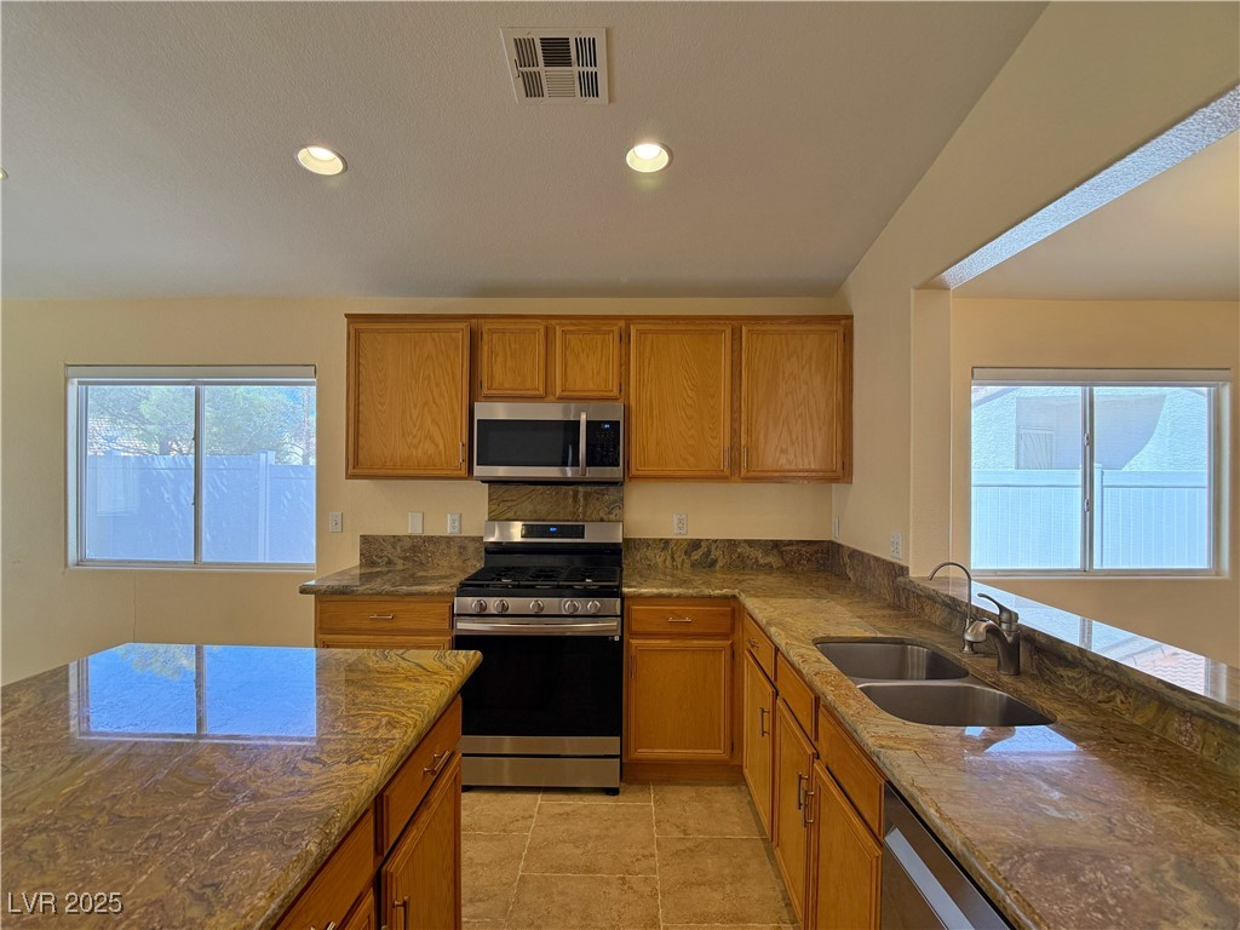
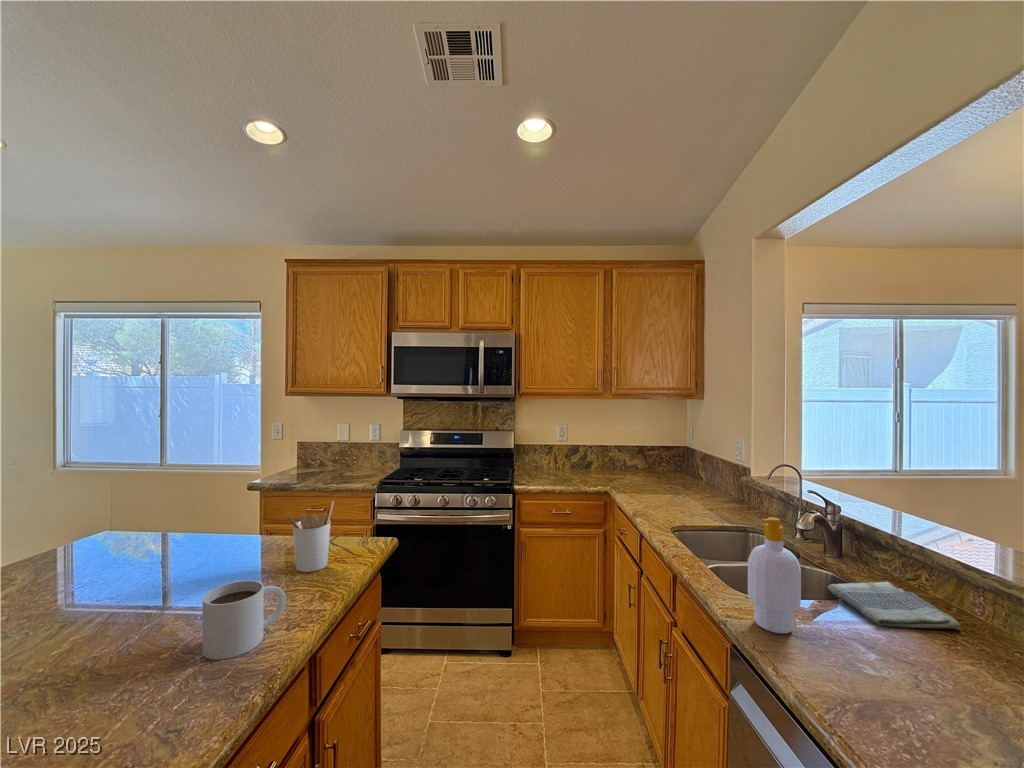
+ dish towel (889, 602)
+ utensil holder (312, 537)
+ mug (246, 613)
+ soap bottle (773, 572)
